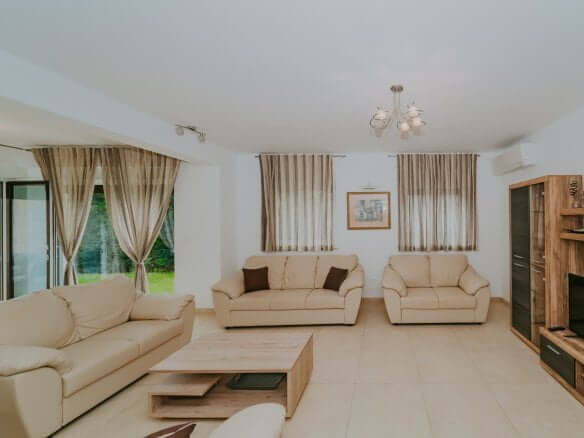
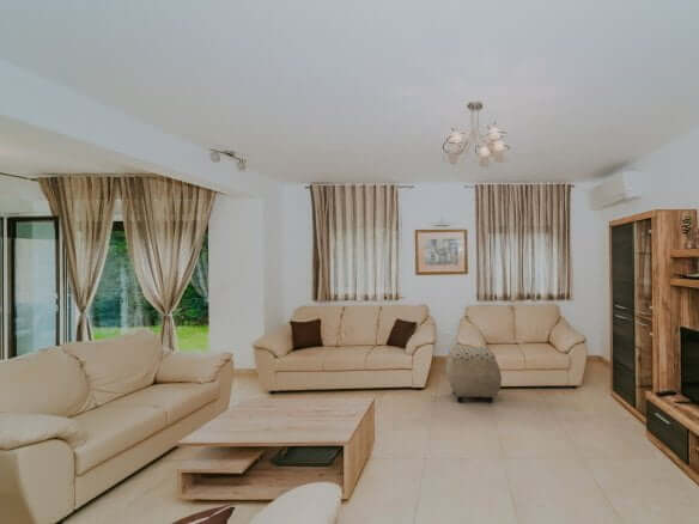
+ ottoman (472, 373)
